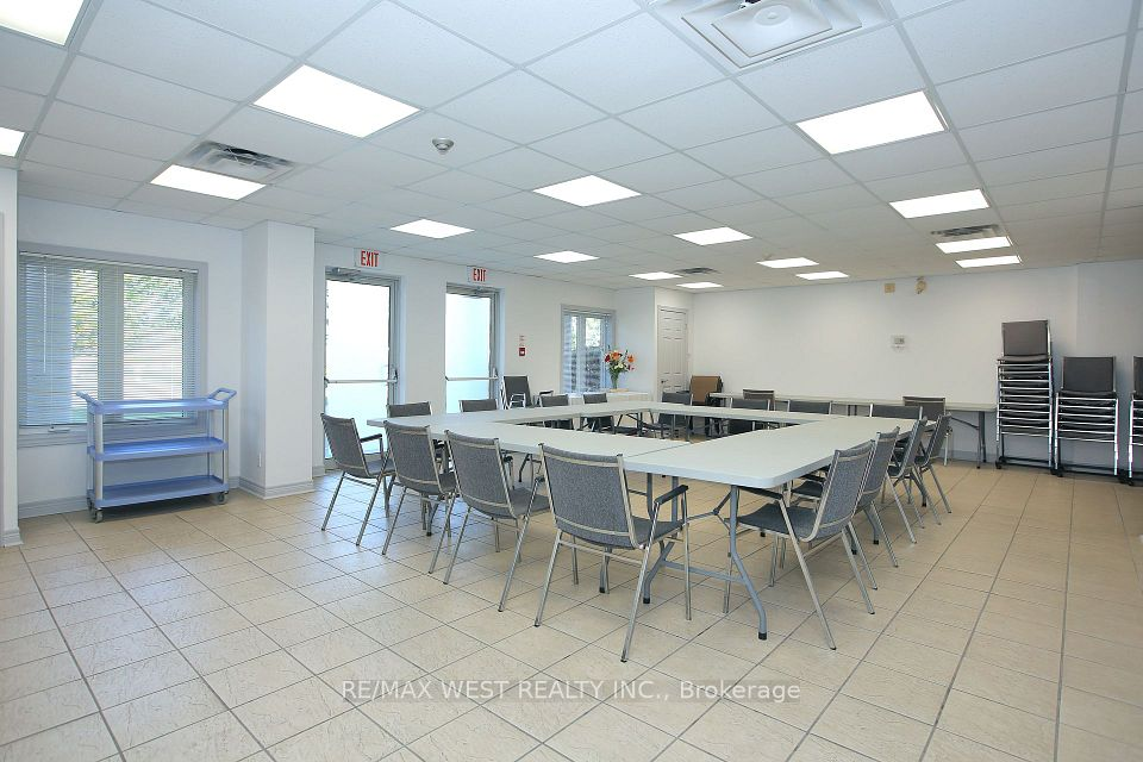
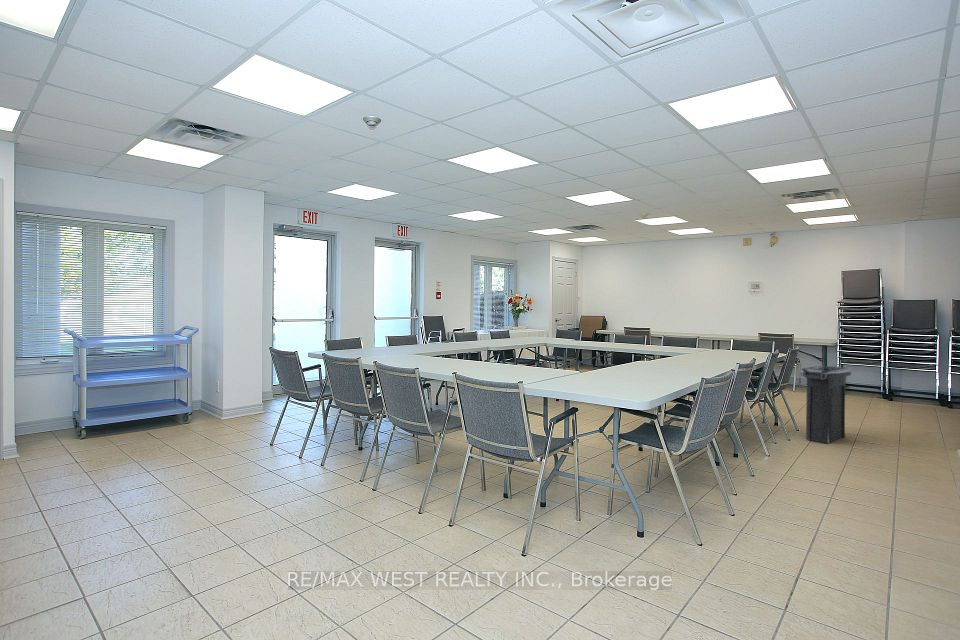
+ trash can (825, 403)
